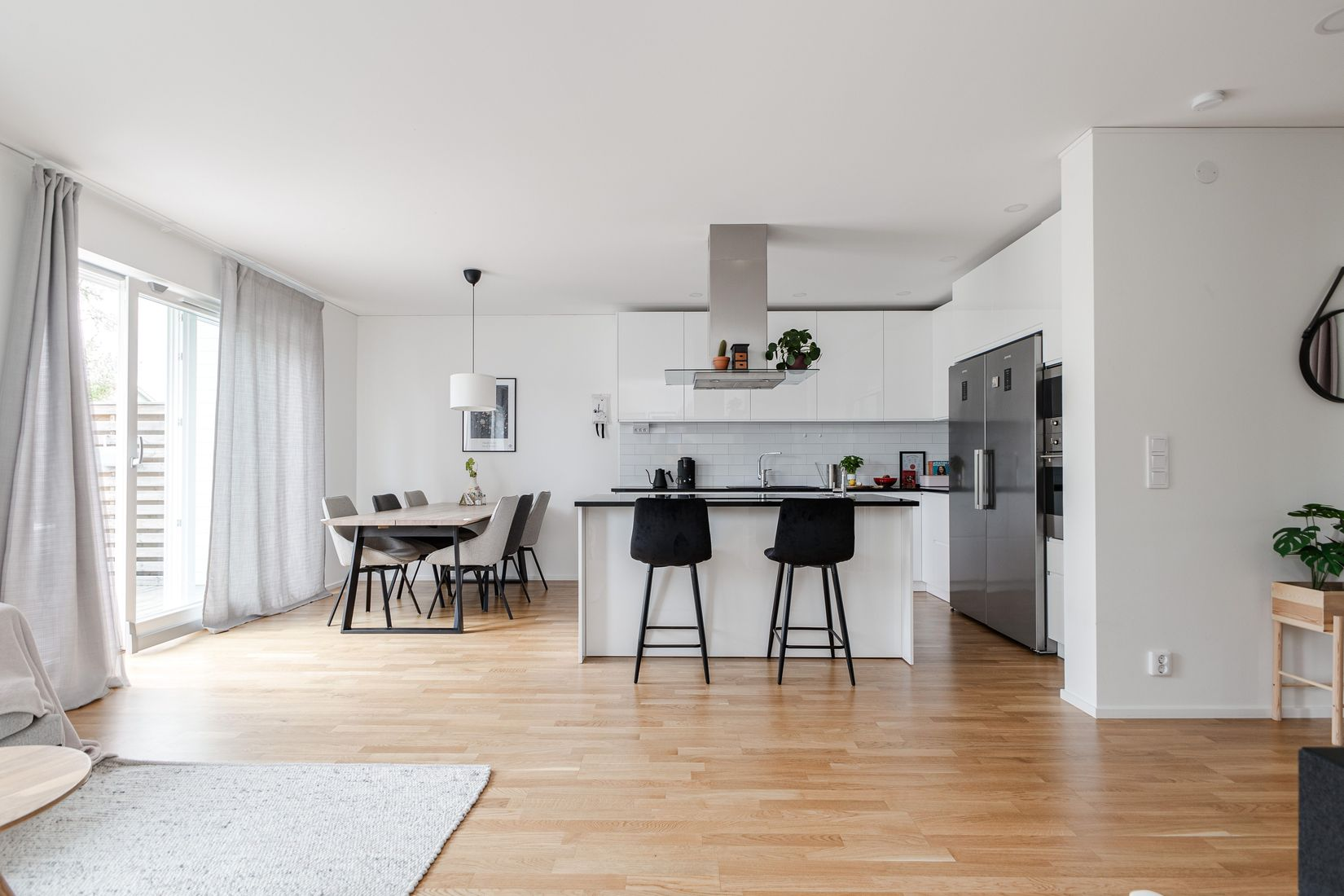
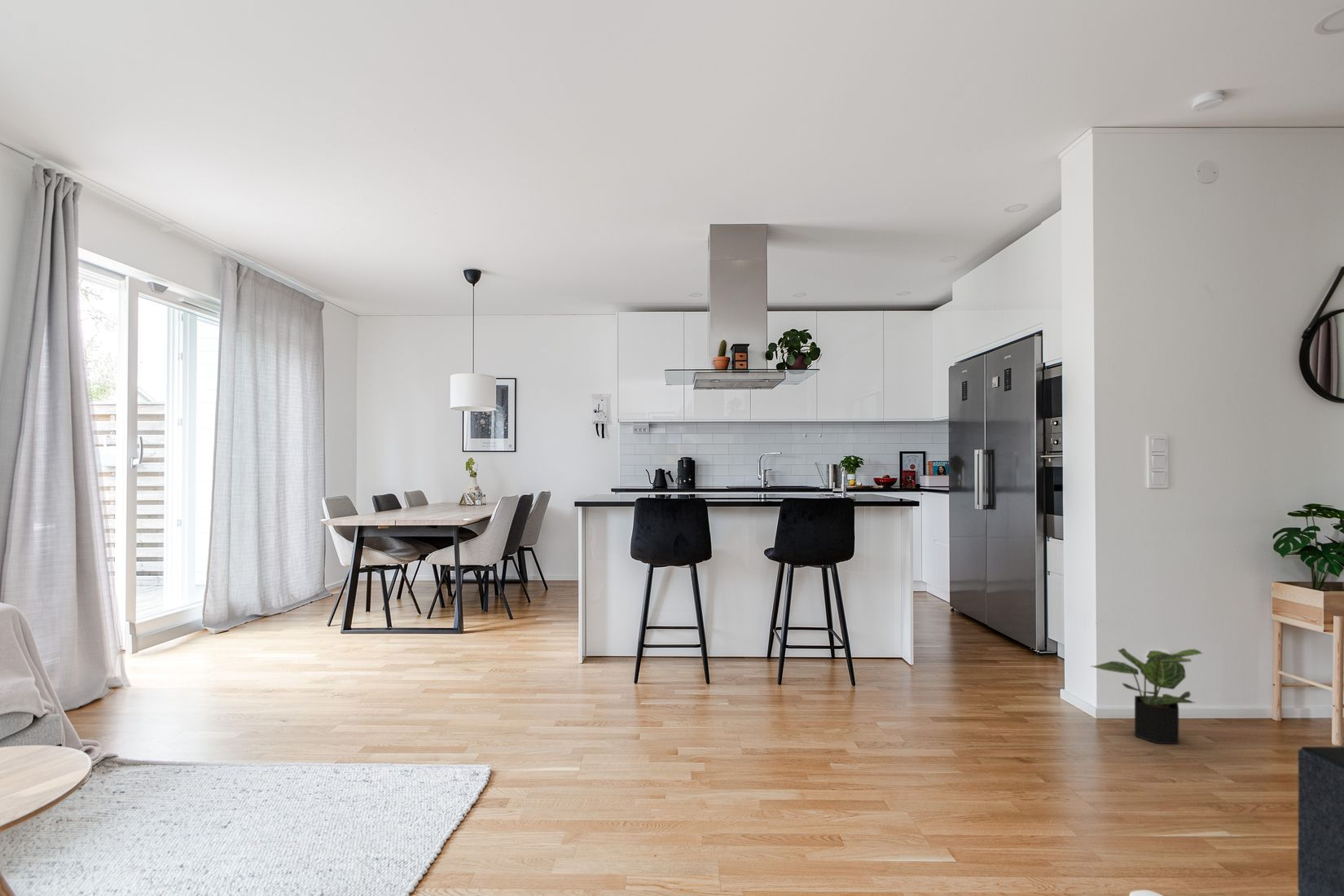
+ potted plant (1154, 689)
